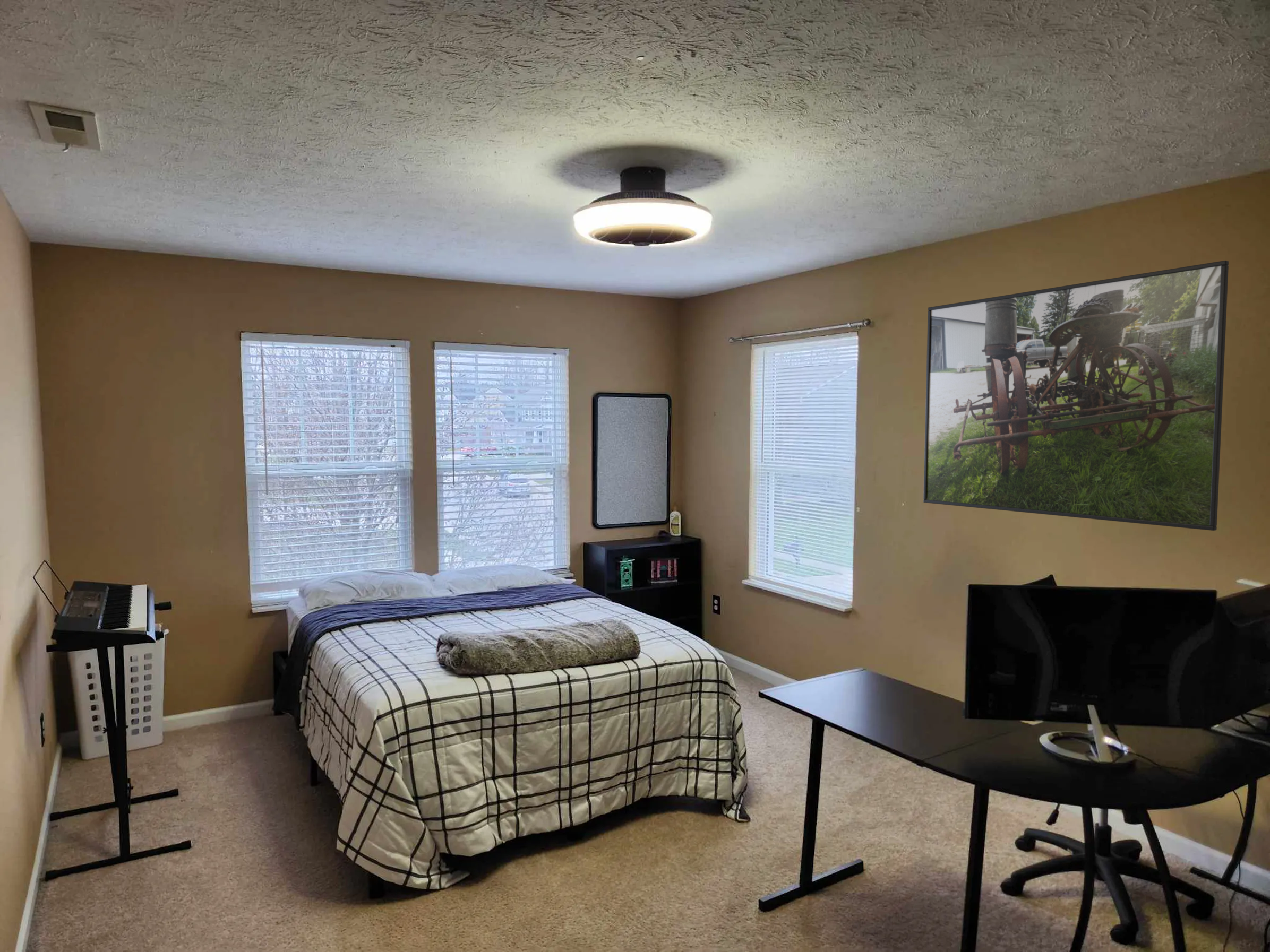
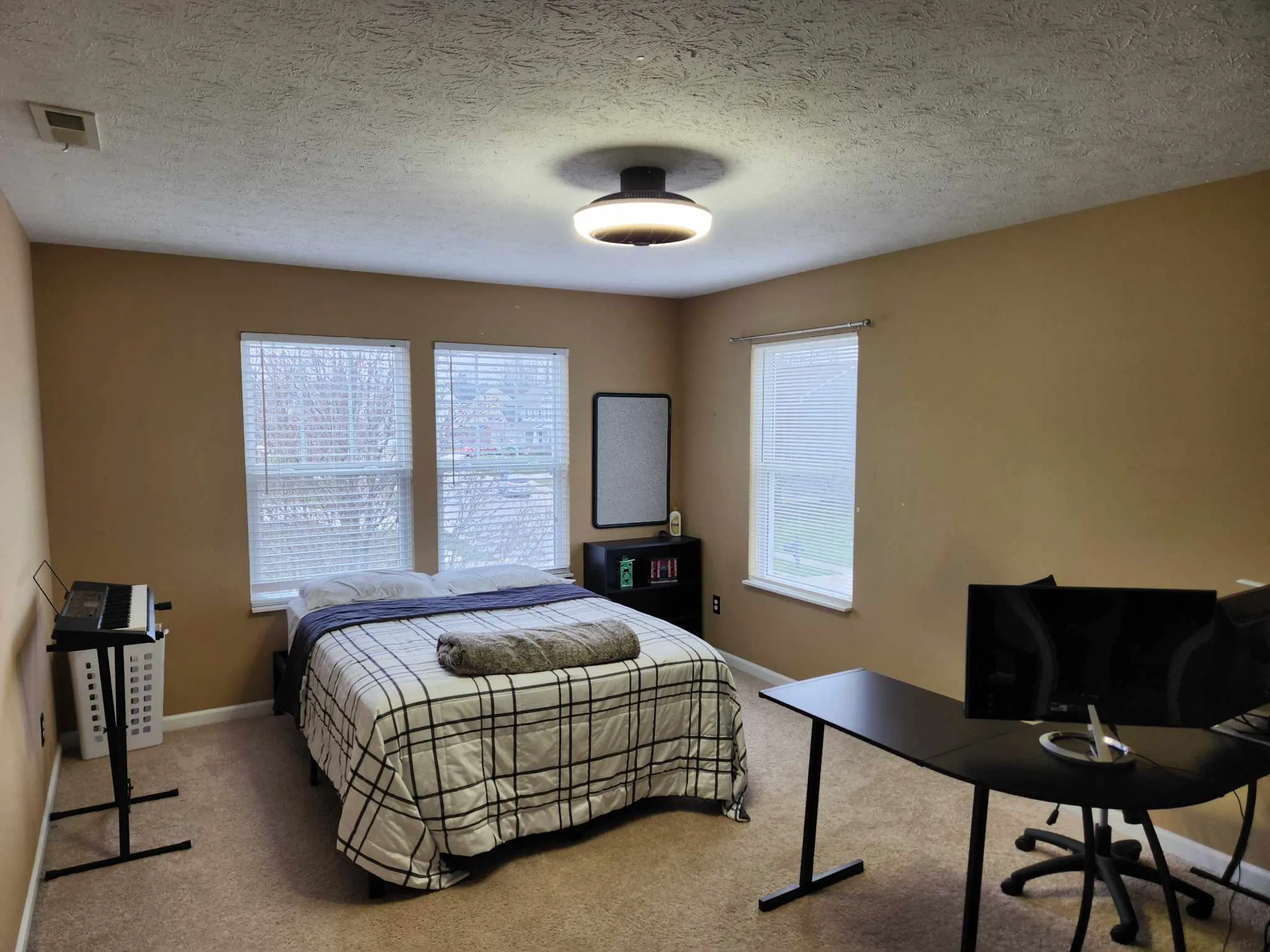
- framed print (1050, 402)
